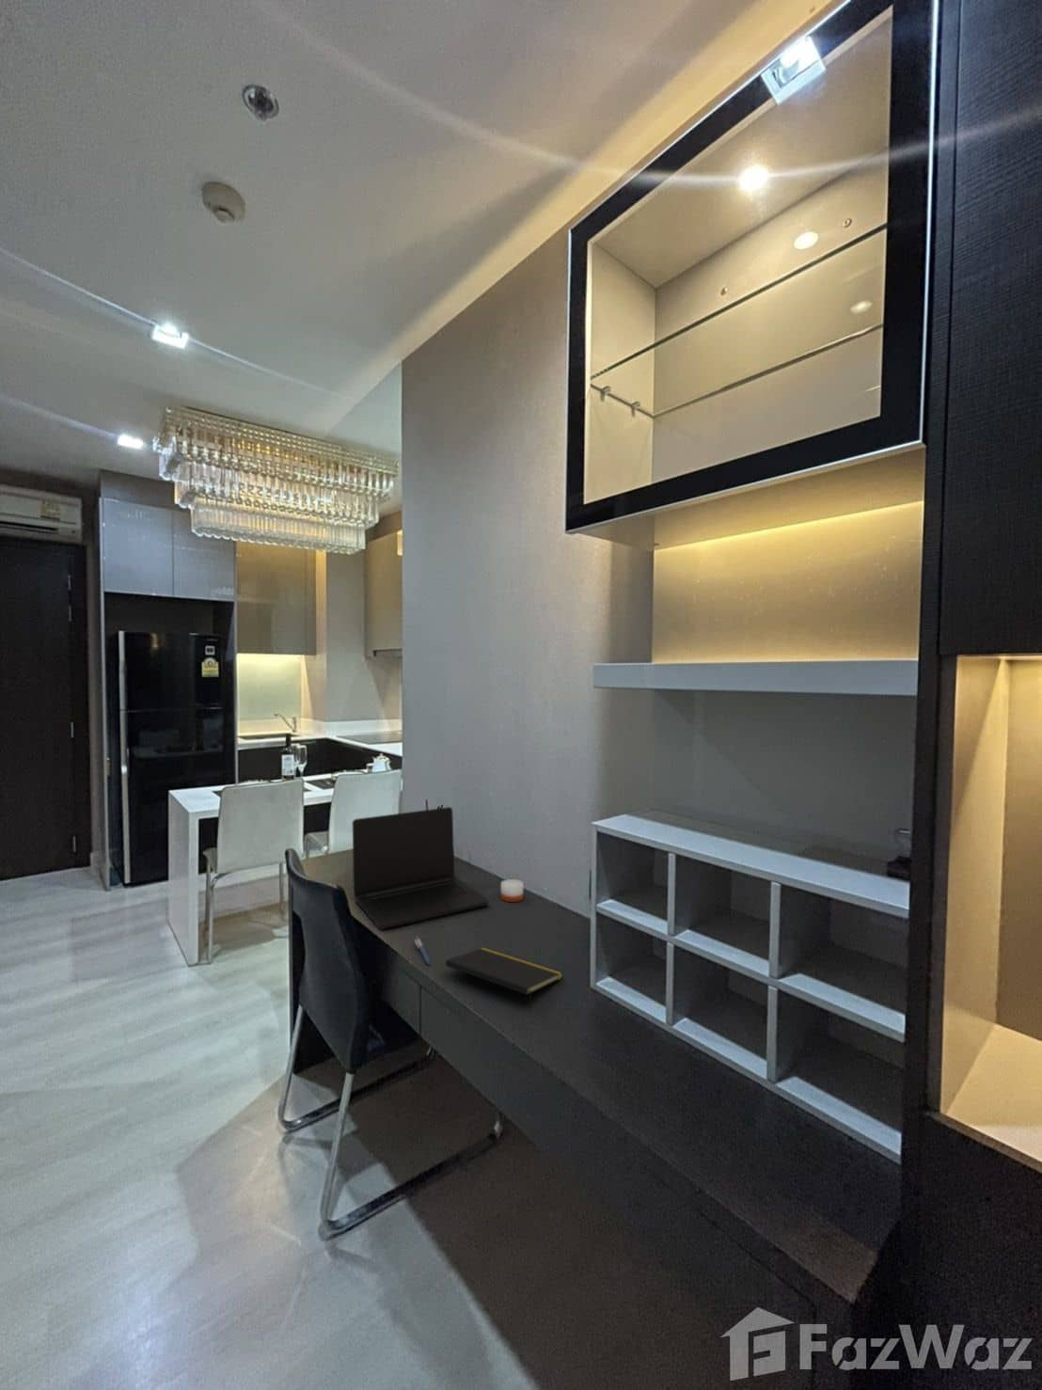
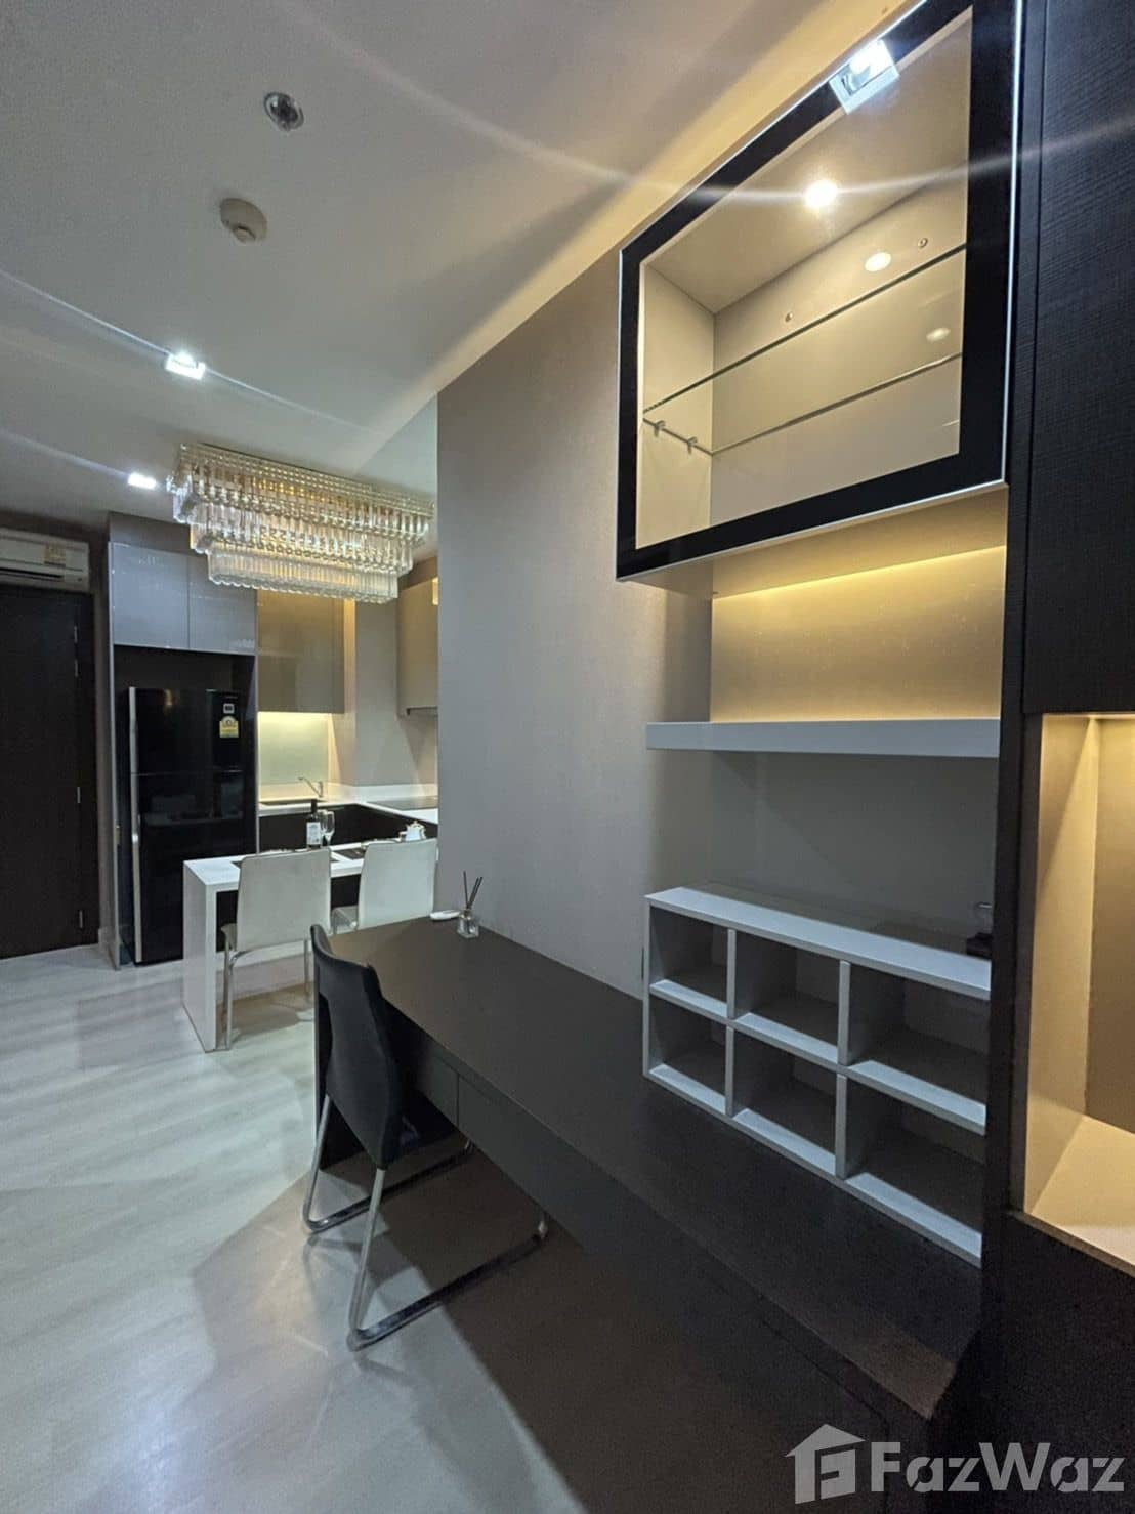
- notepad (505, 969)
- pen (421, 950)
- laptop (419, 861)
- candle (511, 882)
